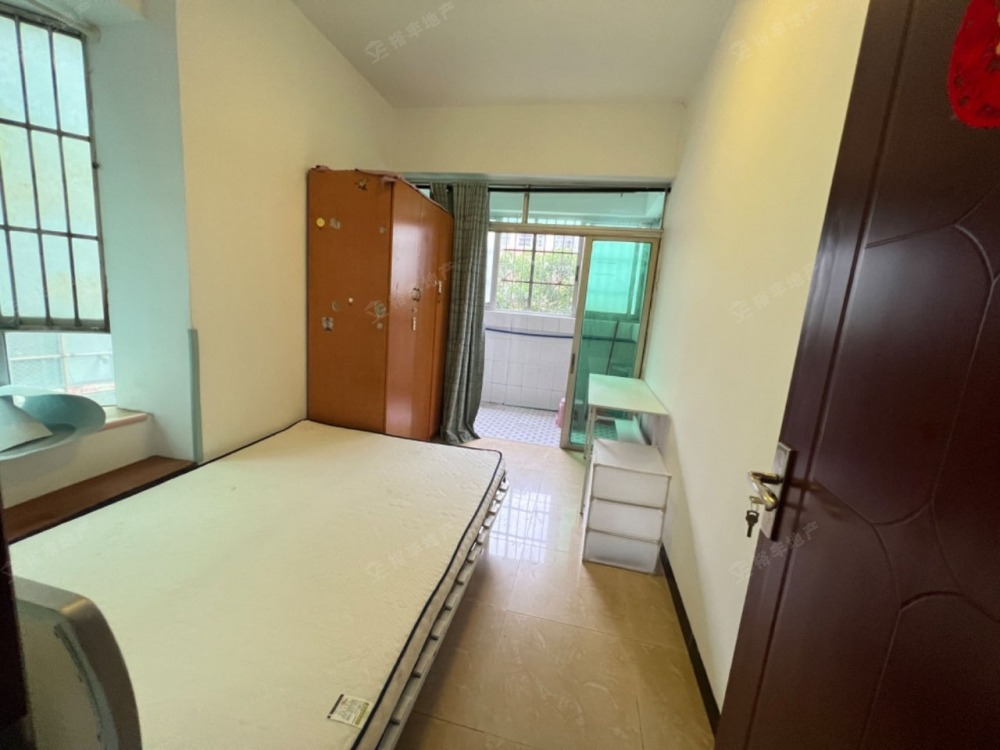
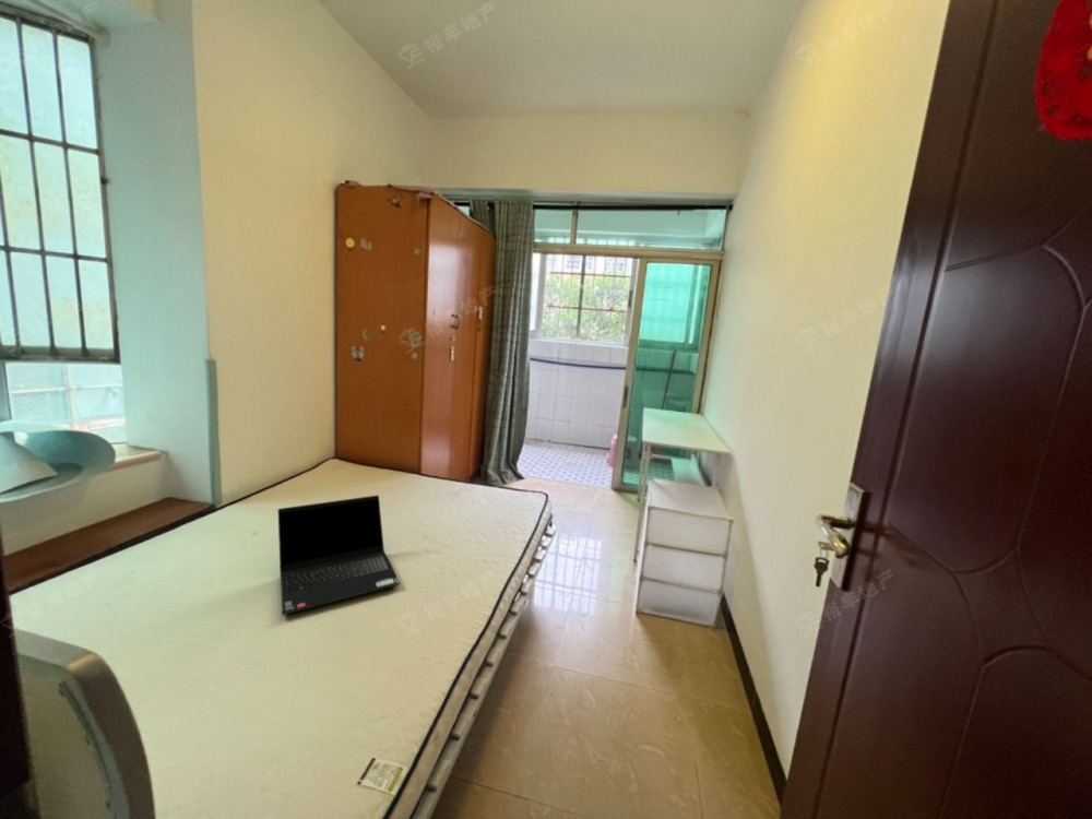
+ laptop computer (337, 547)
